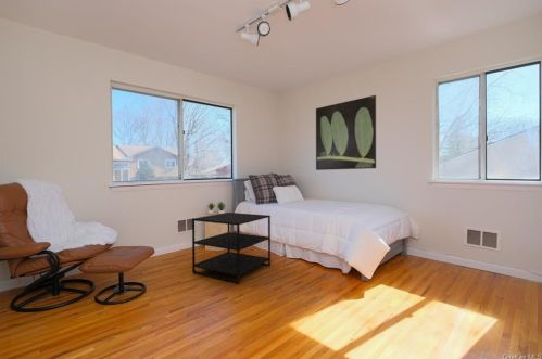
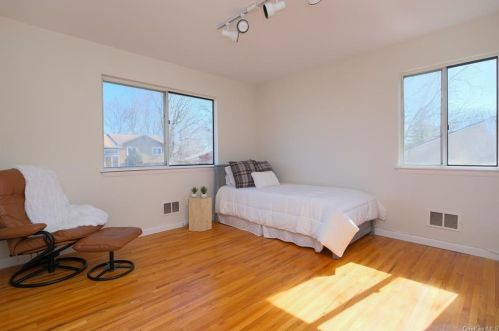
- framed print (343, 136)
- side table (232, 243)
